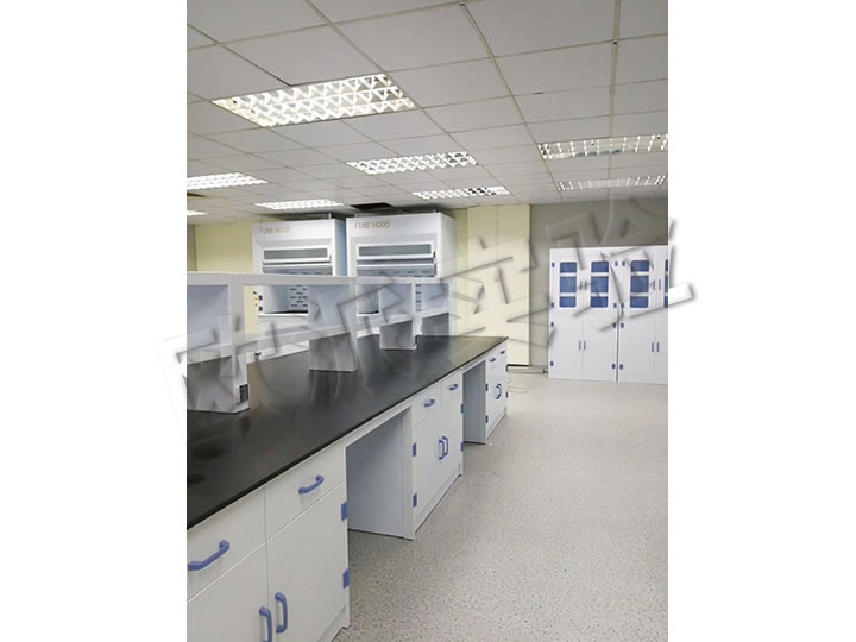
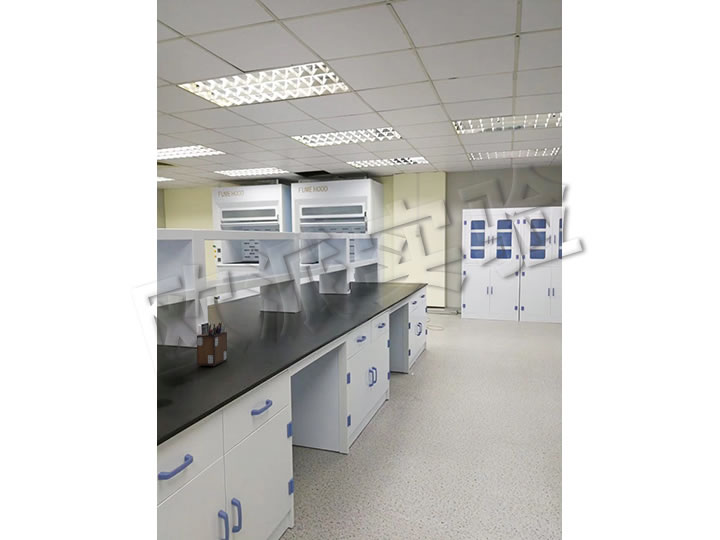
+ desk organizer (212, 342)
